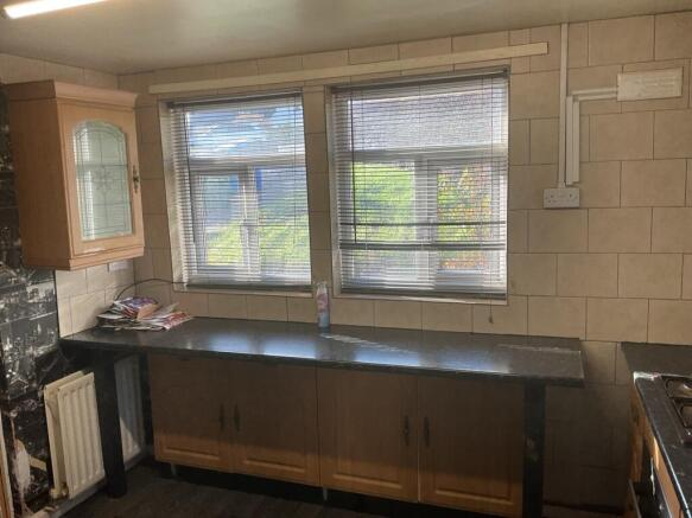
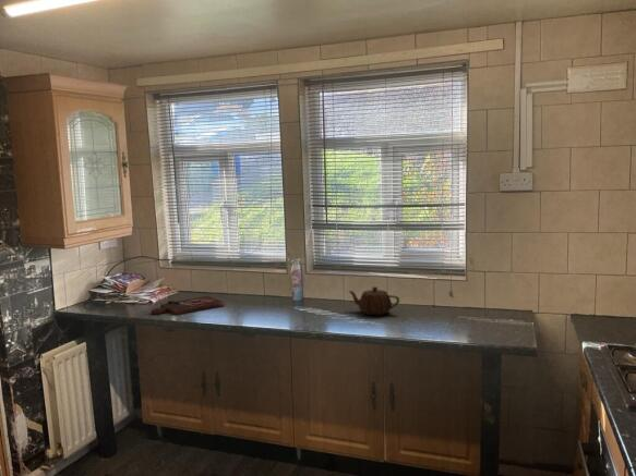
+ teapot (373, 300)
+ cutting board (190, 304)
